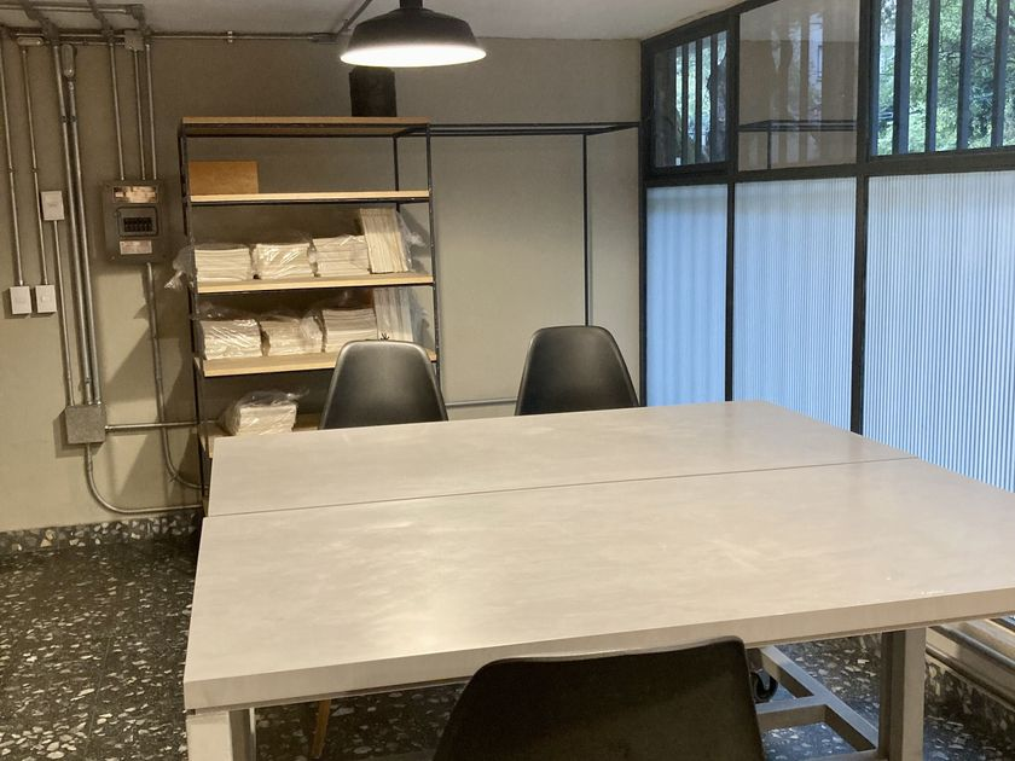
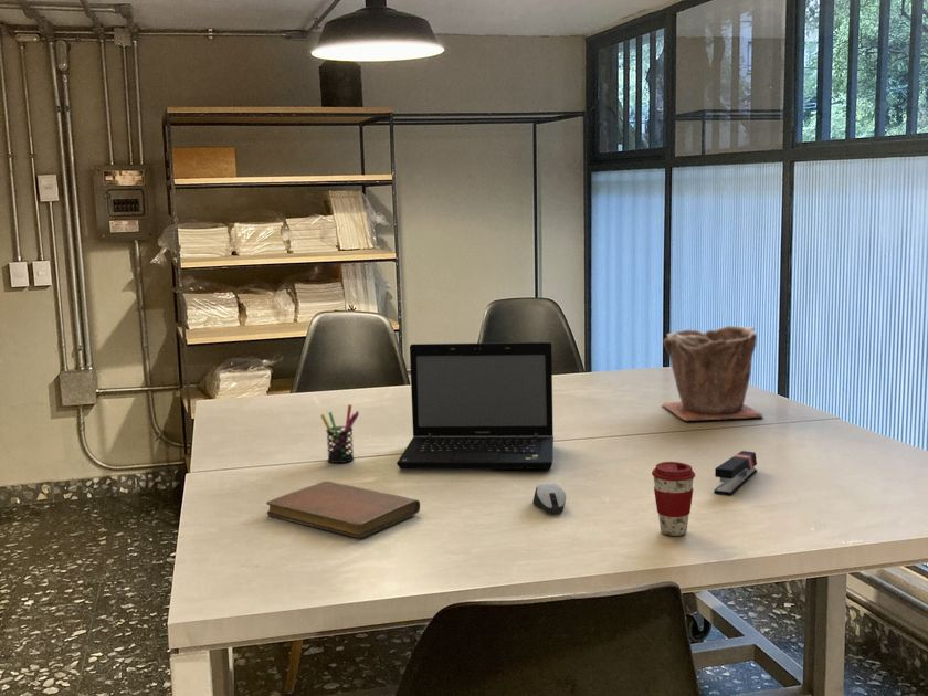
+ computer mouse (549, 496)
+ stapler (736, 470)
+ pen holder (339, 432)
+ laptop (477, 404)
+ notebook (342, 506)
+ plant pot (710, 370)
+ coffee cup (673, 498)
